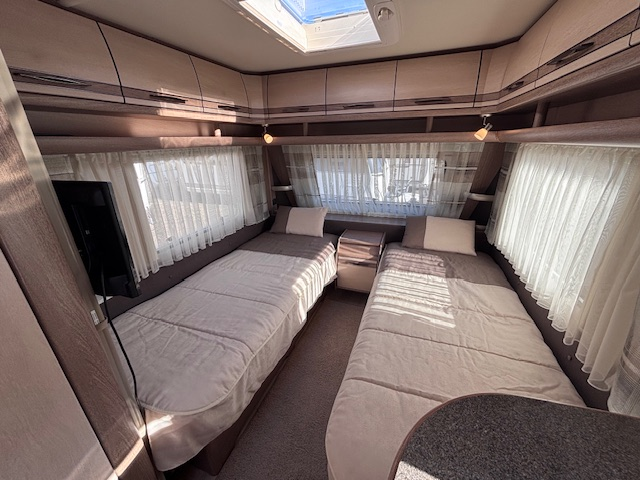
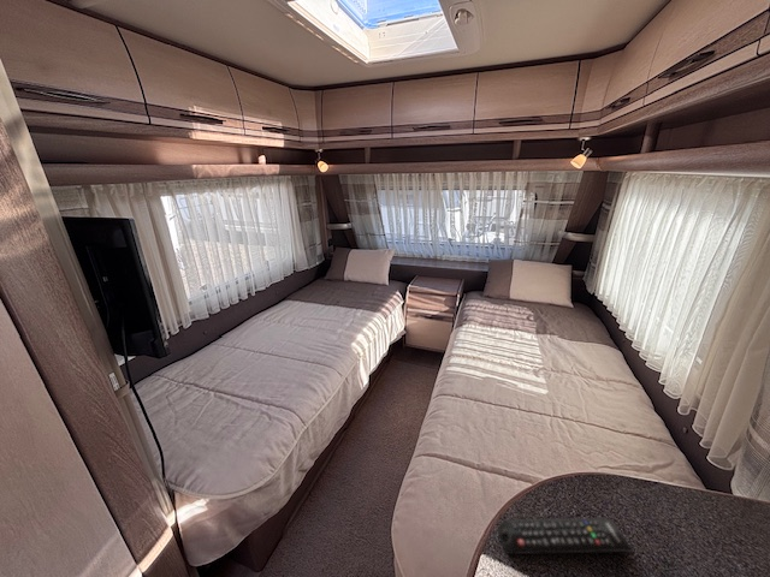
+ remote control (563, 536)
